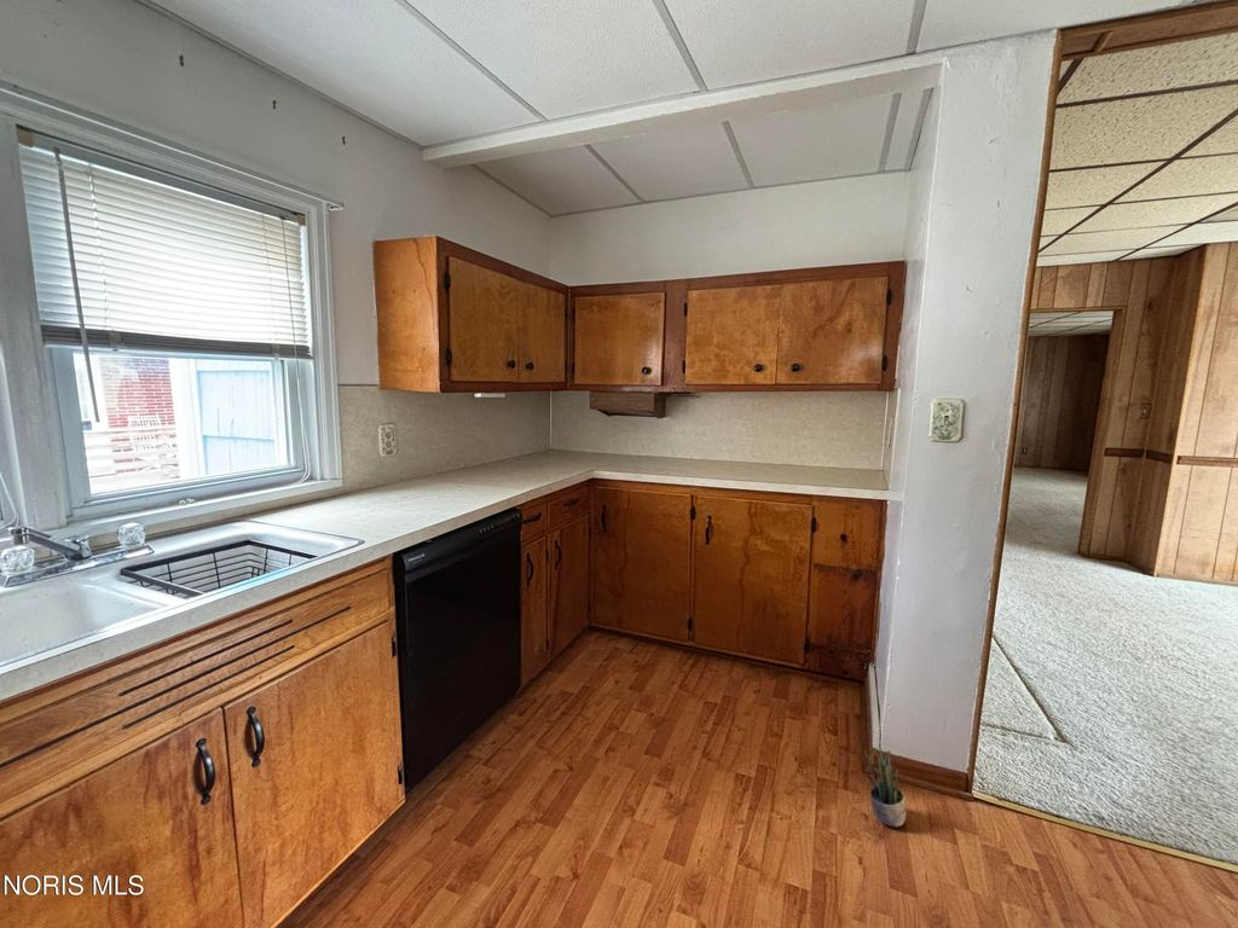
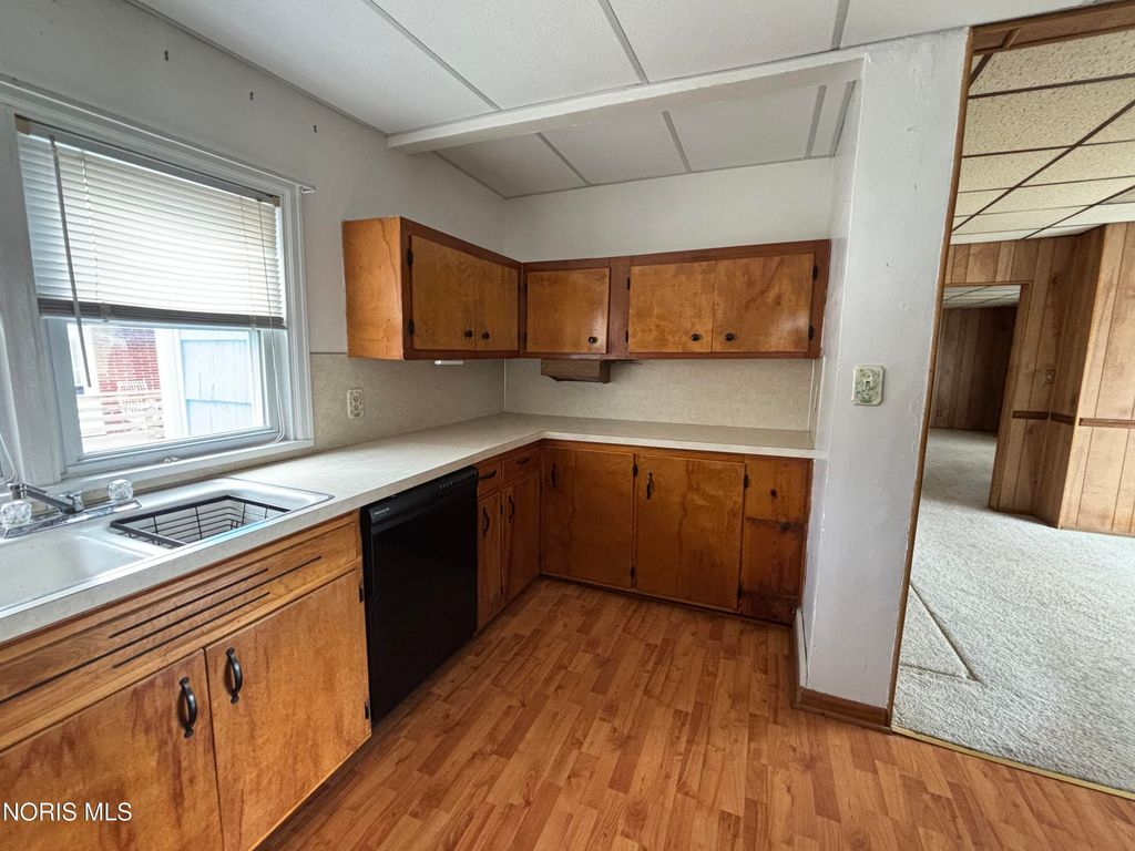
- potted plant (885, 782)
